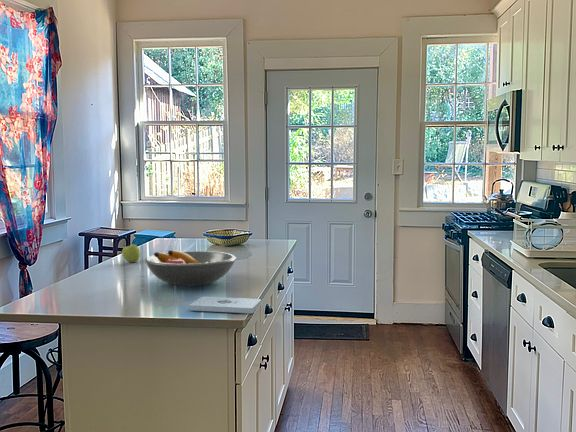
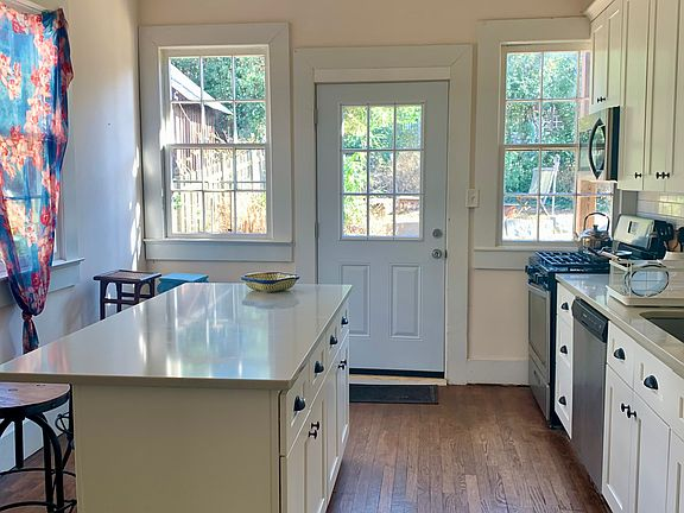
- fruit bowl (191, 266)
- apple (131, 253)
- notepad (226, 304)
